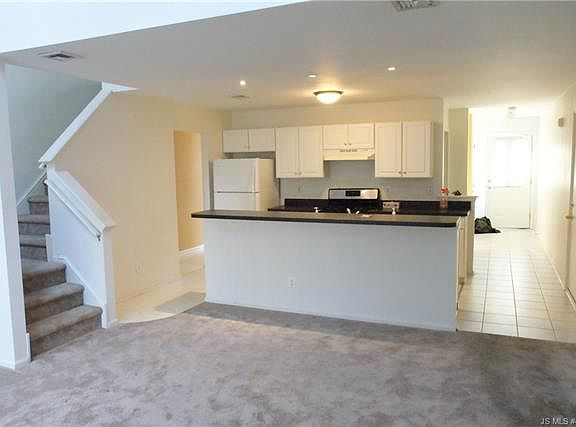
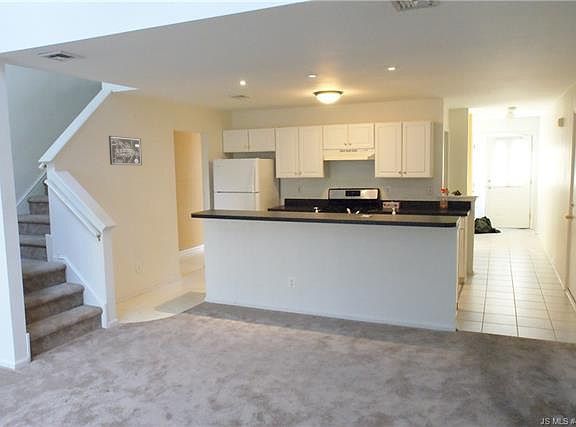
+ wall art (126, 151)
